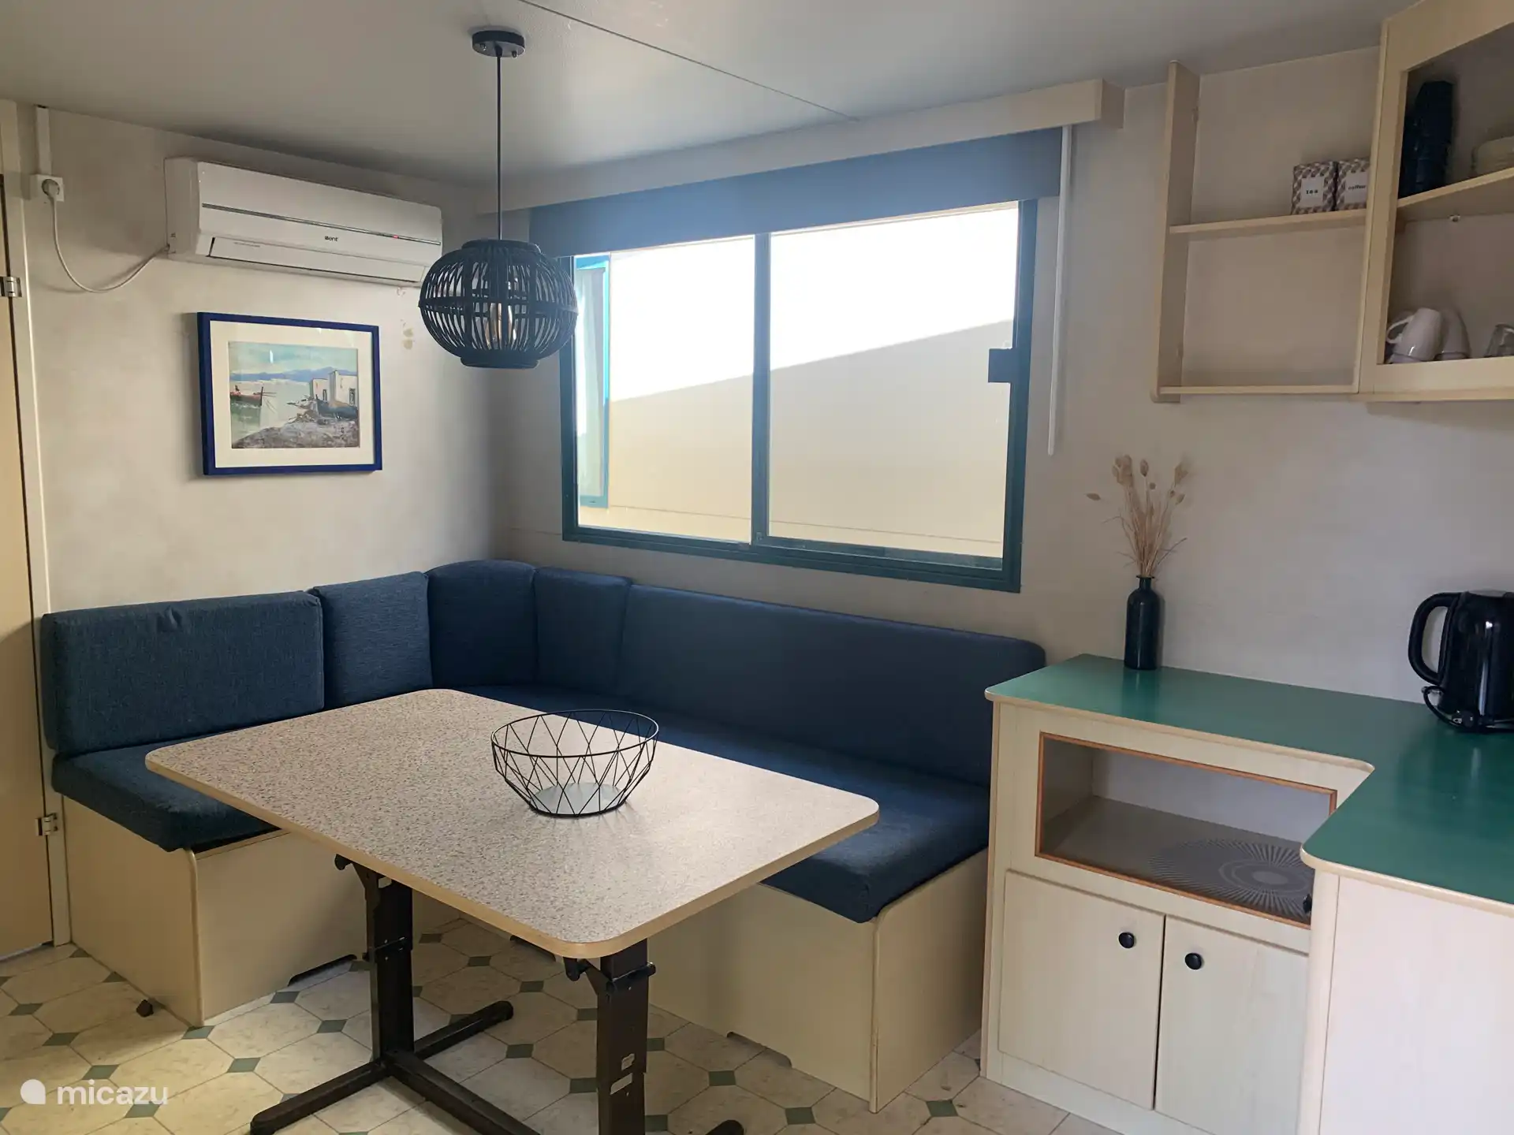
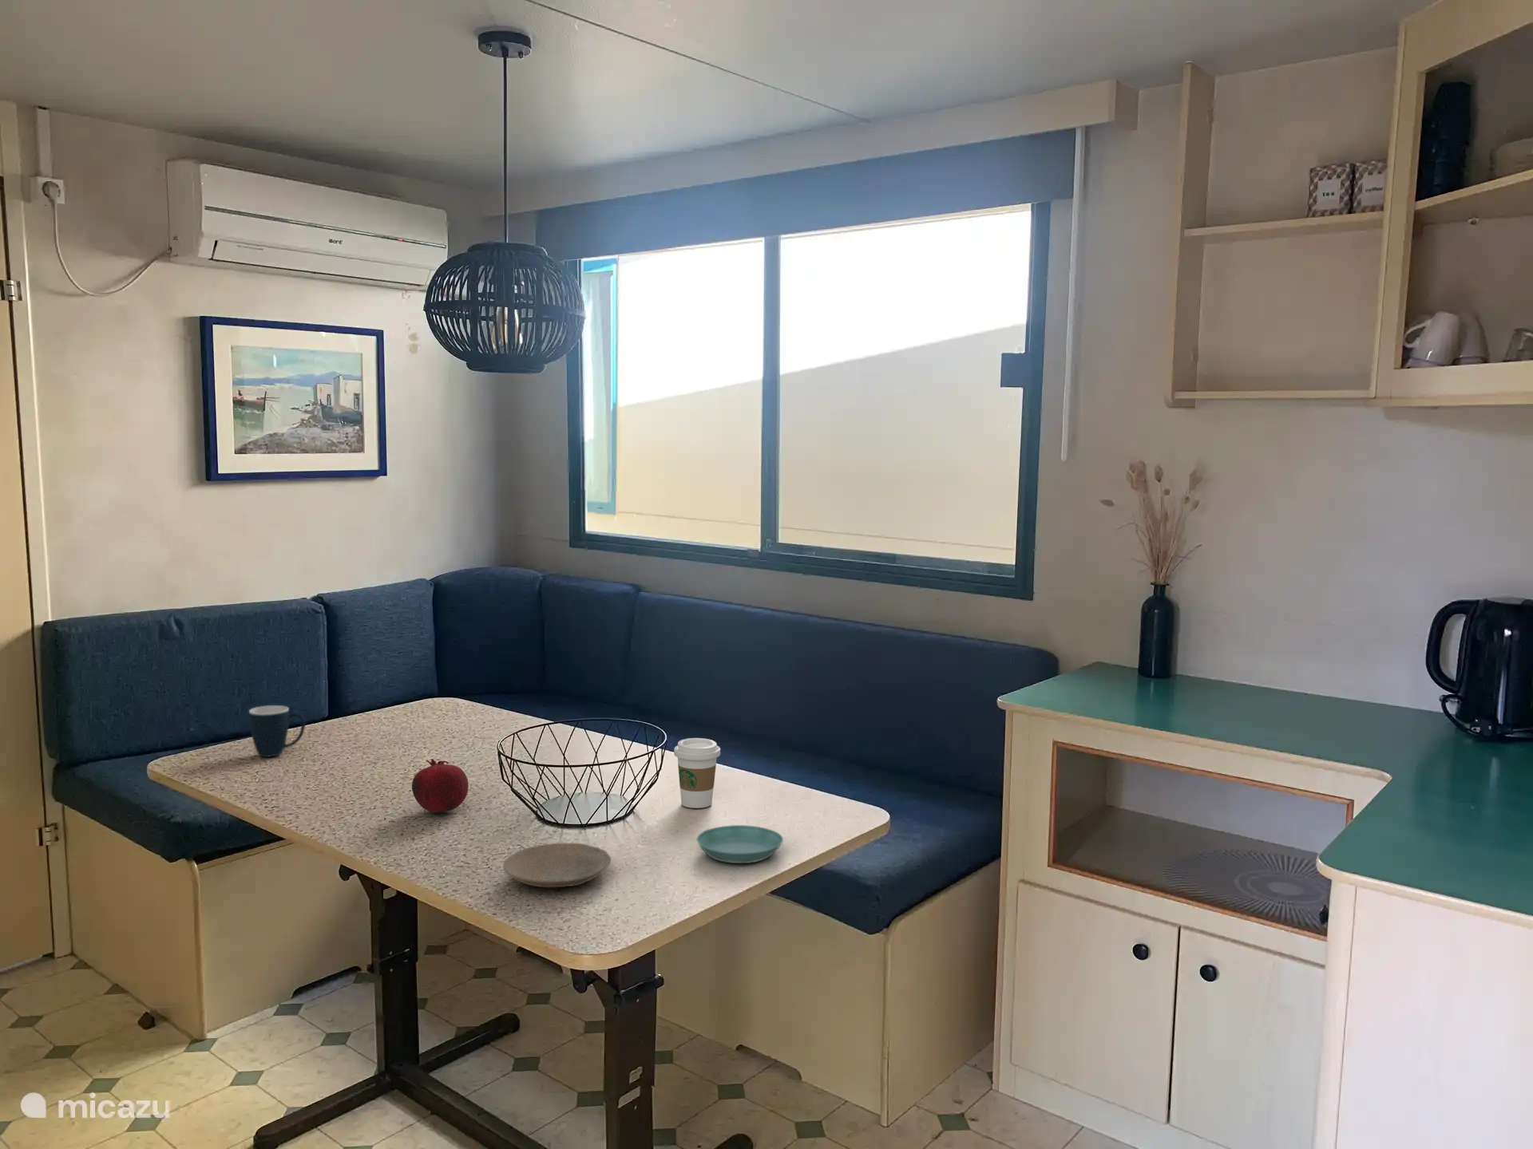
+ coffee cup (696, 774)
+ saucer (740, 845)
+ plate (558, 869)
+ fruit (441, 786)
+ mug (278, 731)
